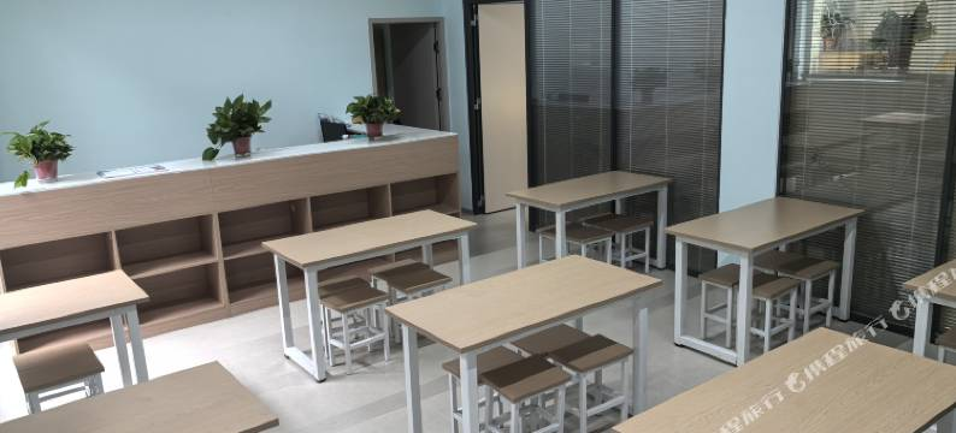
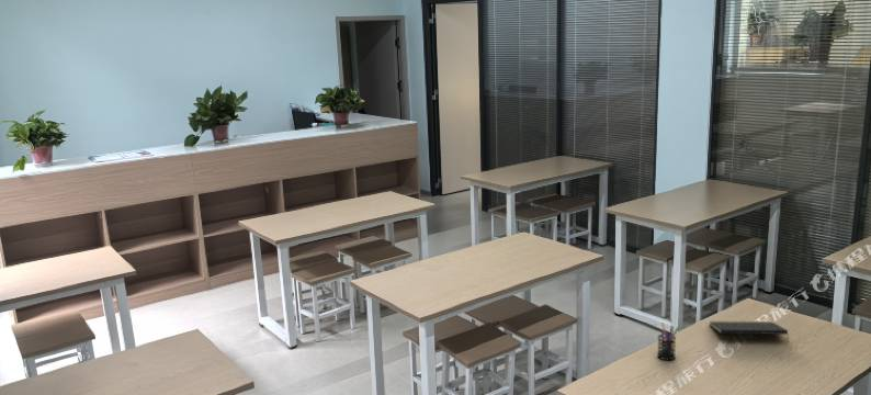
+ notepad (746, 327)
+ pen holder (668, 339)
